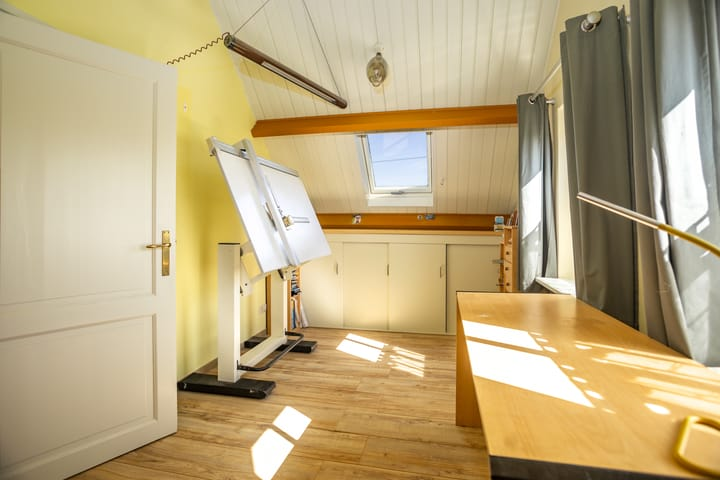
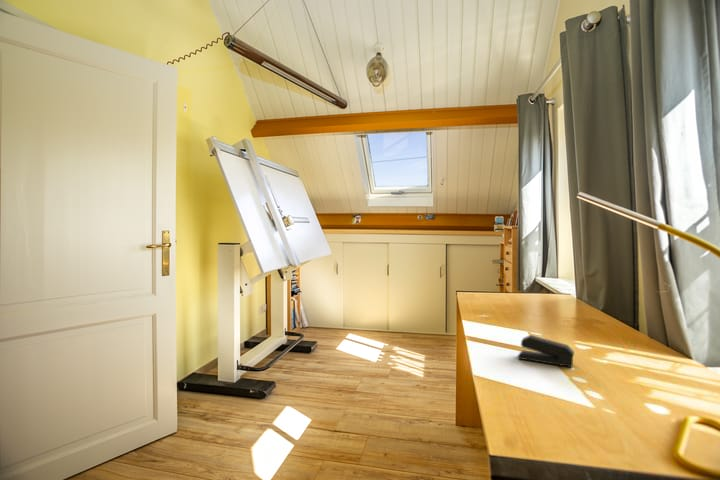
+ stapler (545, 349)
